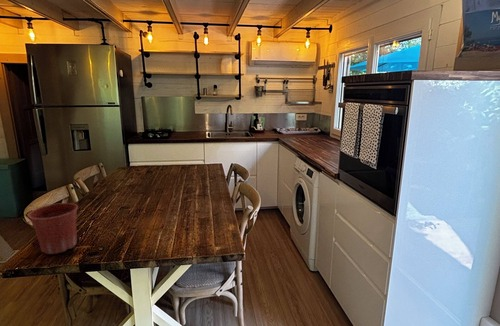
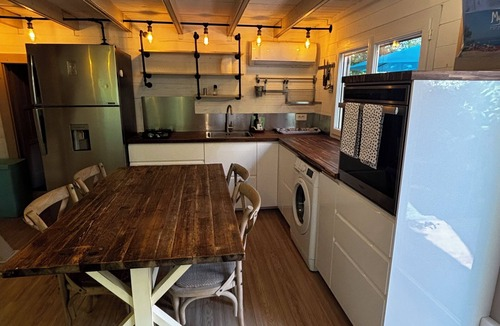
- flower pot (56, 228)
